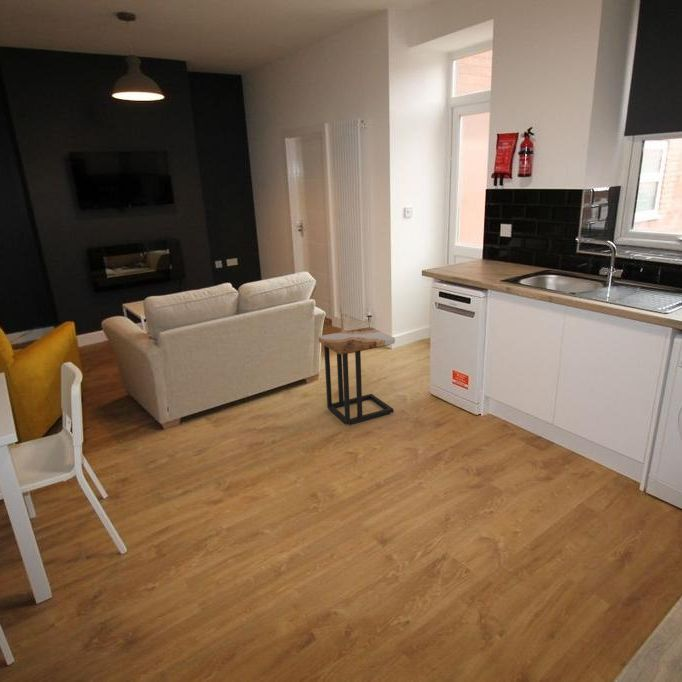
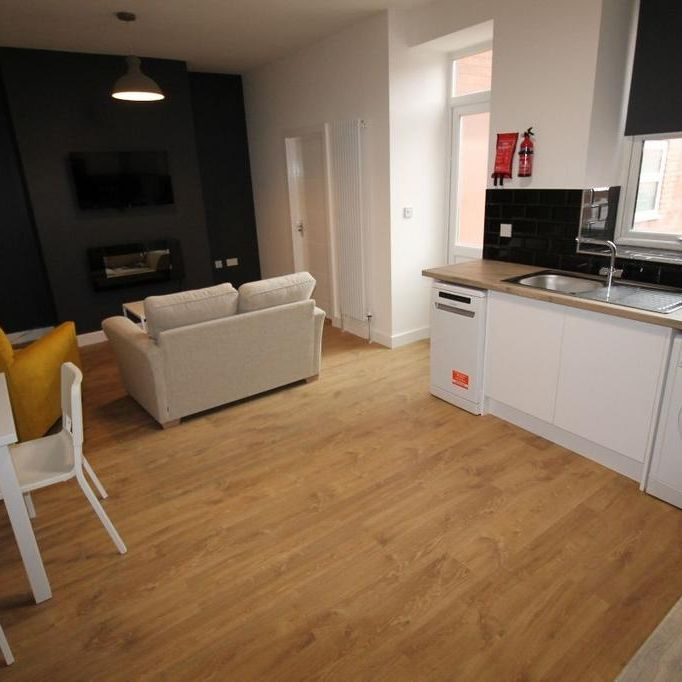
- side table (357, 375)
